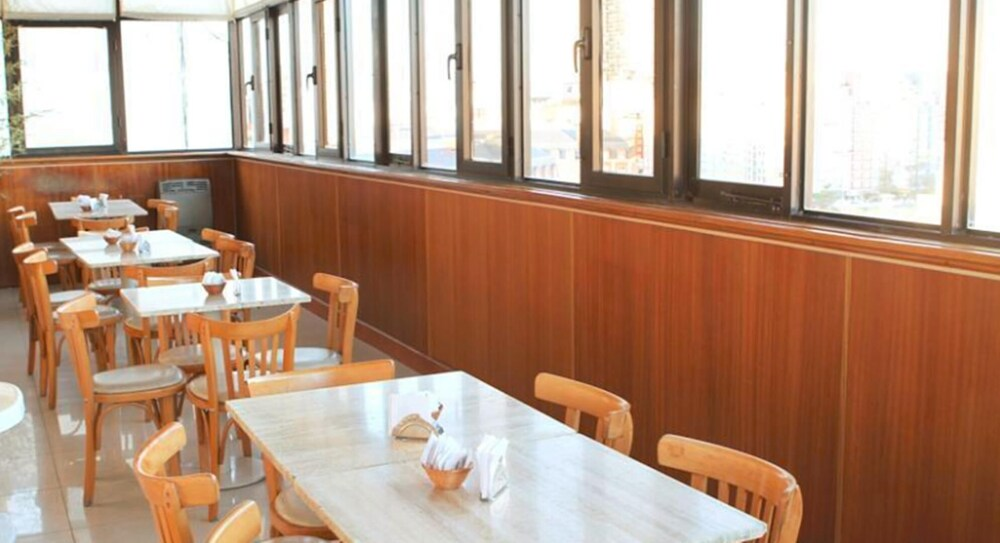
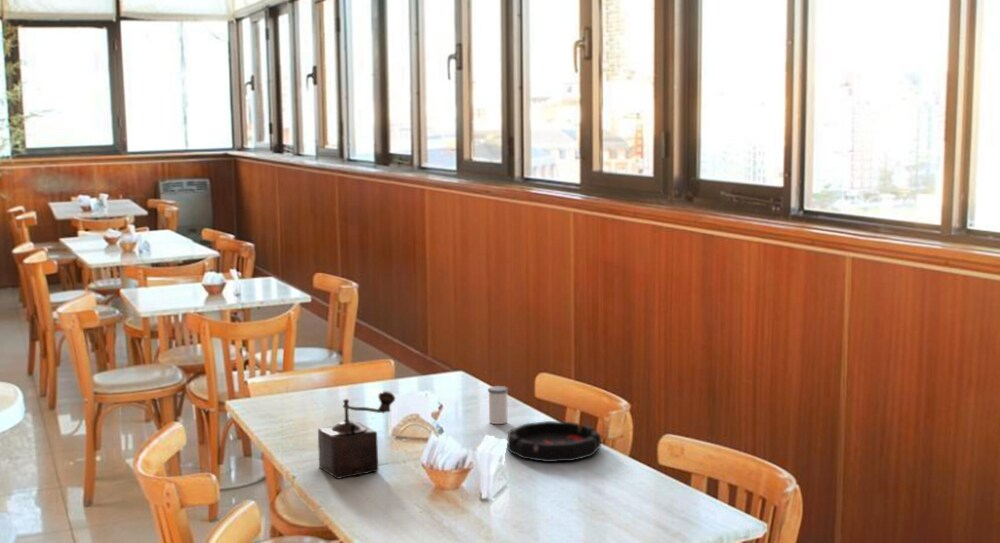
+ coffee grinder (358, 429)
+ ashtray (554, 440)
+ salt shaker (498, 405)
